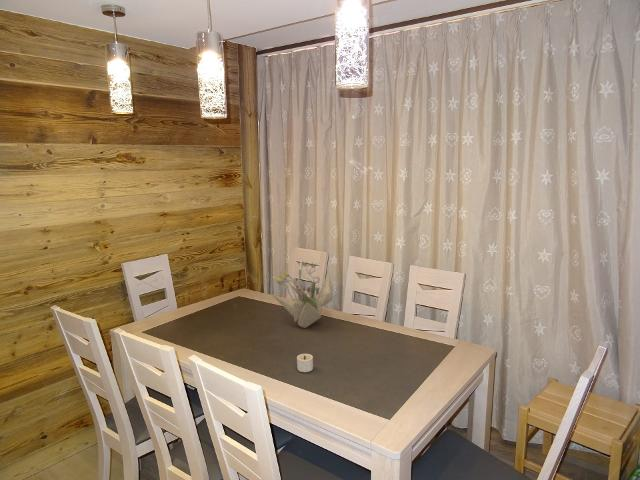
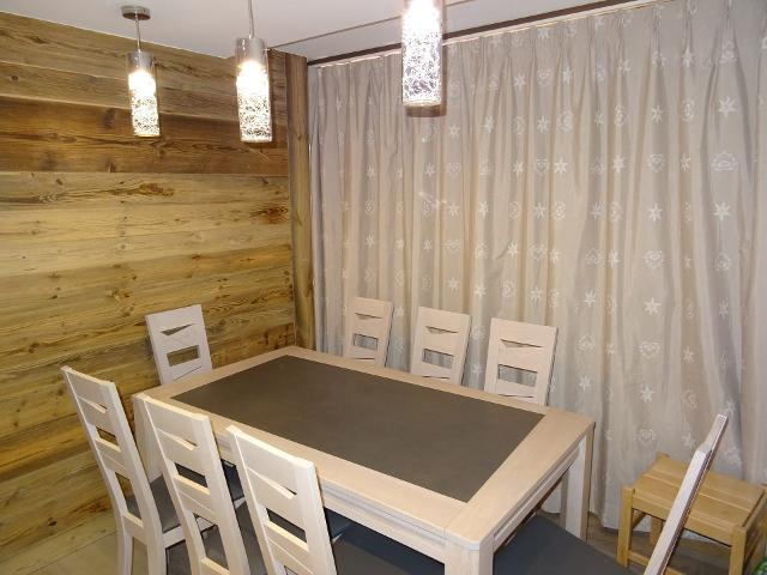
- flower arrangement (303, 293)
- candle (307, 360)
